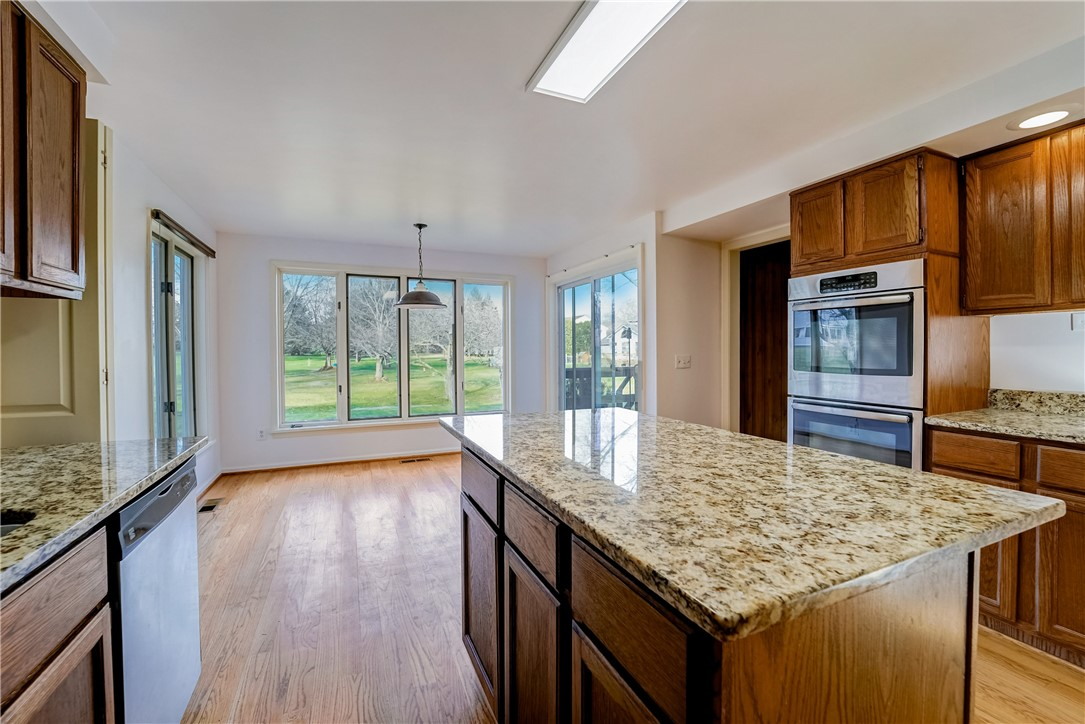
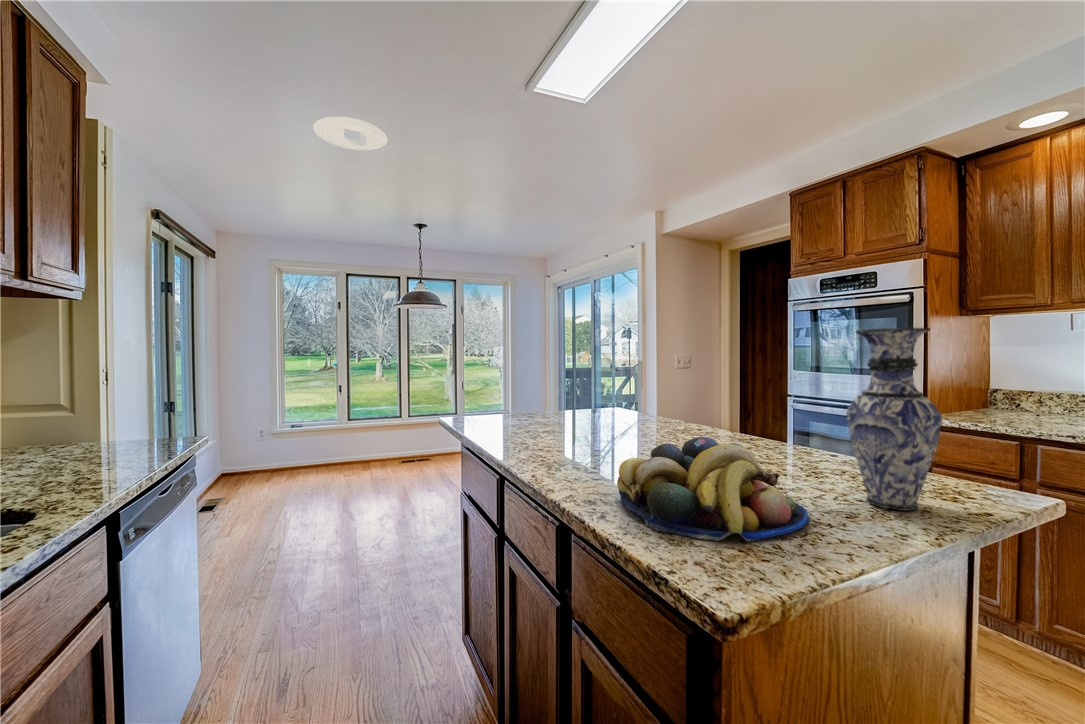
+ recessed light (351, 131)
+ fruit bowl (709, 474)
+ vase (891, 417)
